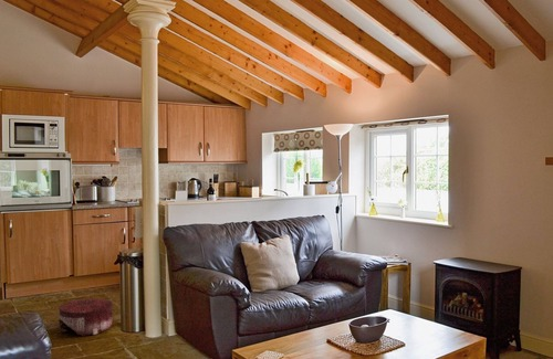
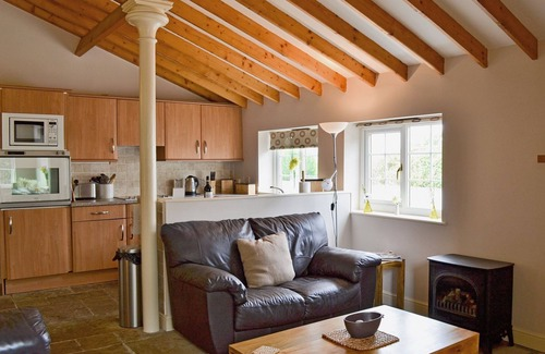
- pouf (85, 315)
